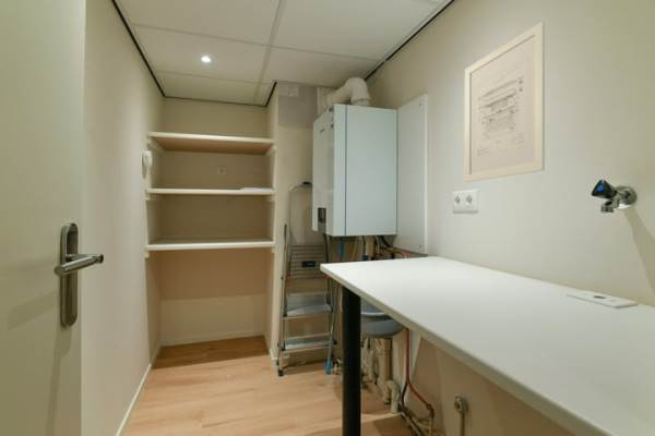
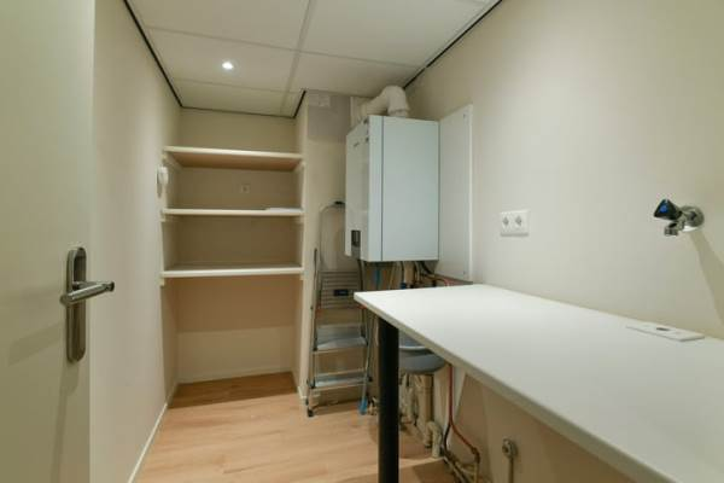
- wall art (499, 112)
